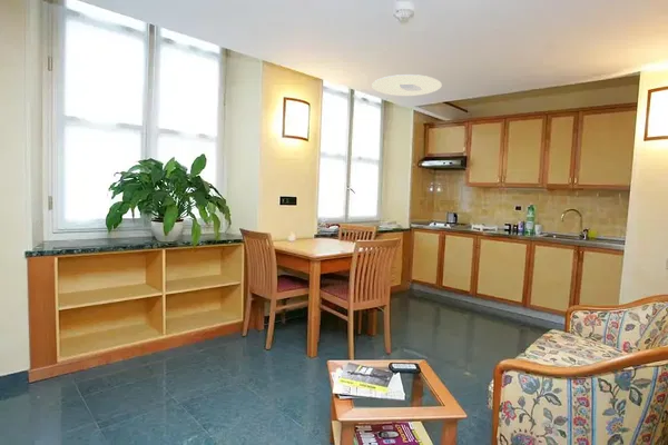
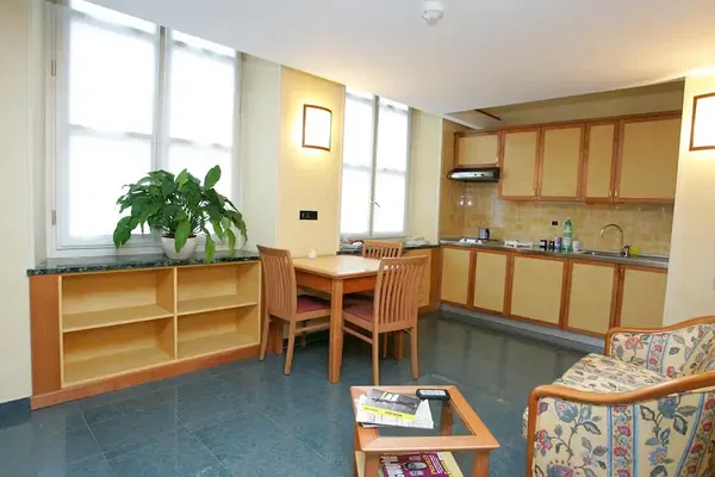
- ceiling light (406, 82)
